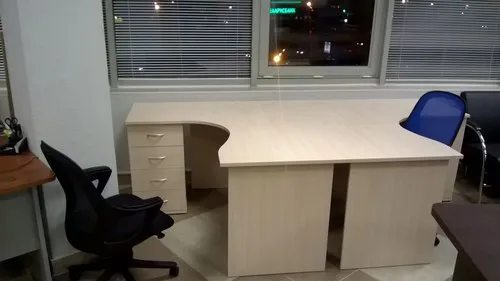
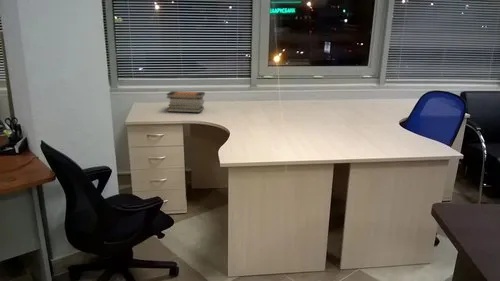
+ book stack (186, 101)
